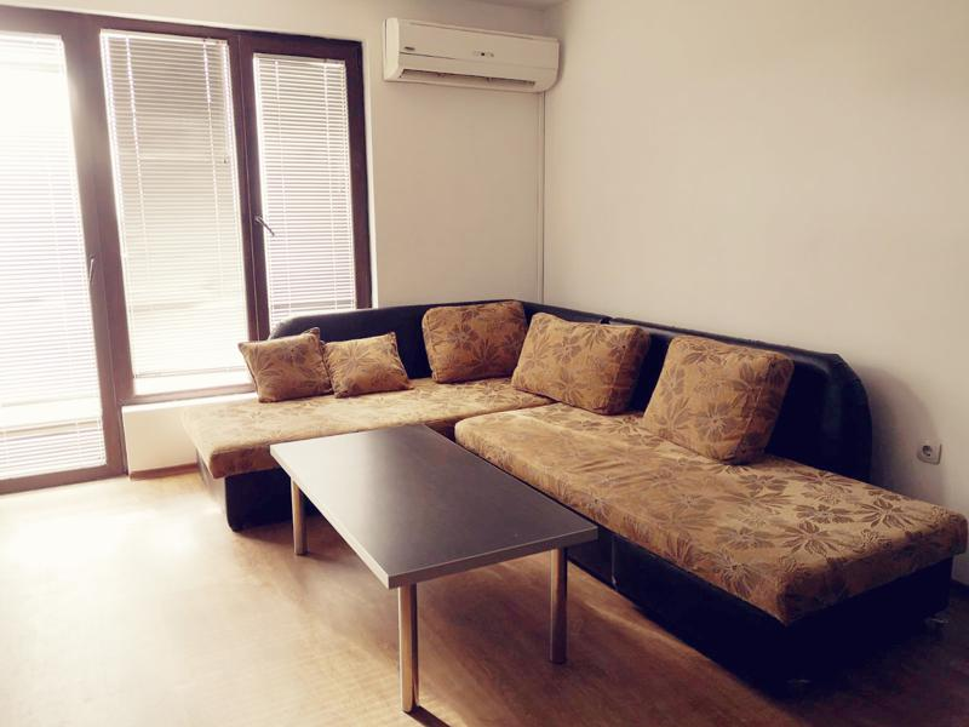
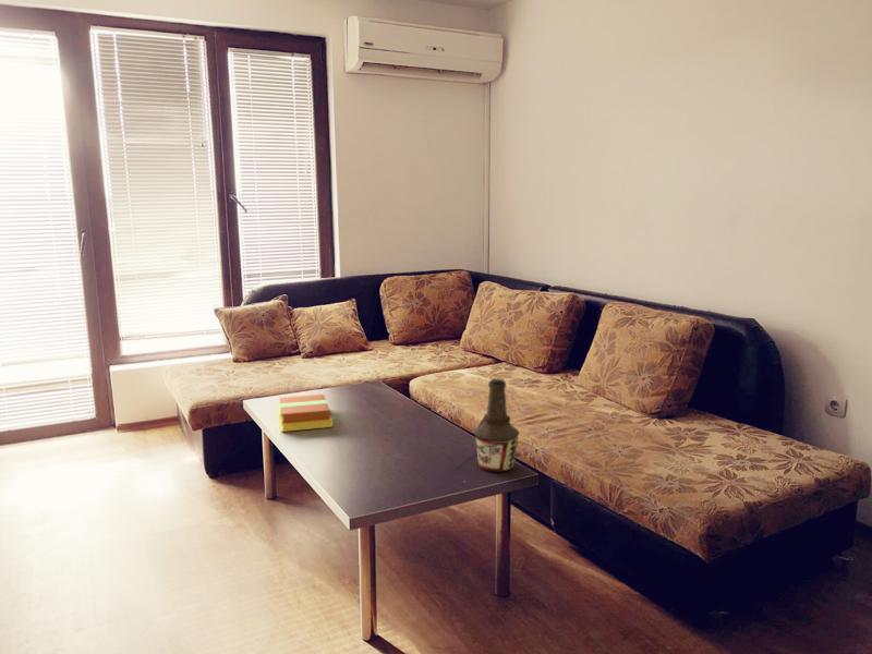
+ book (304, 411)
+ bottle (495, 423)
